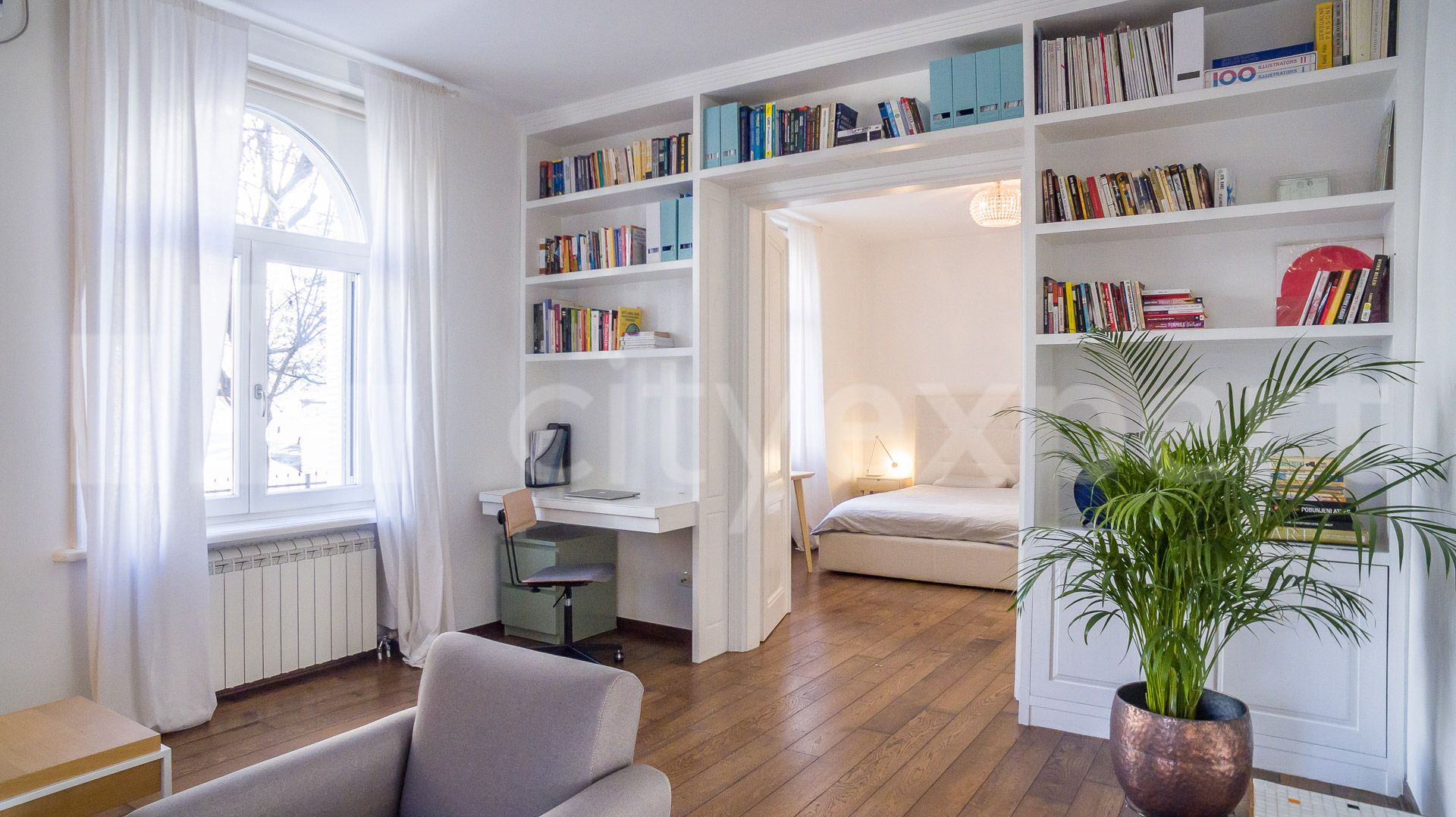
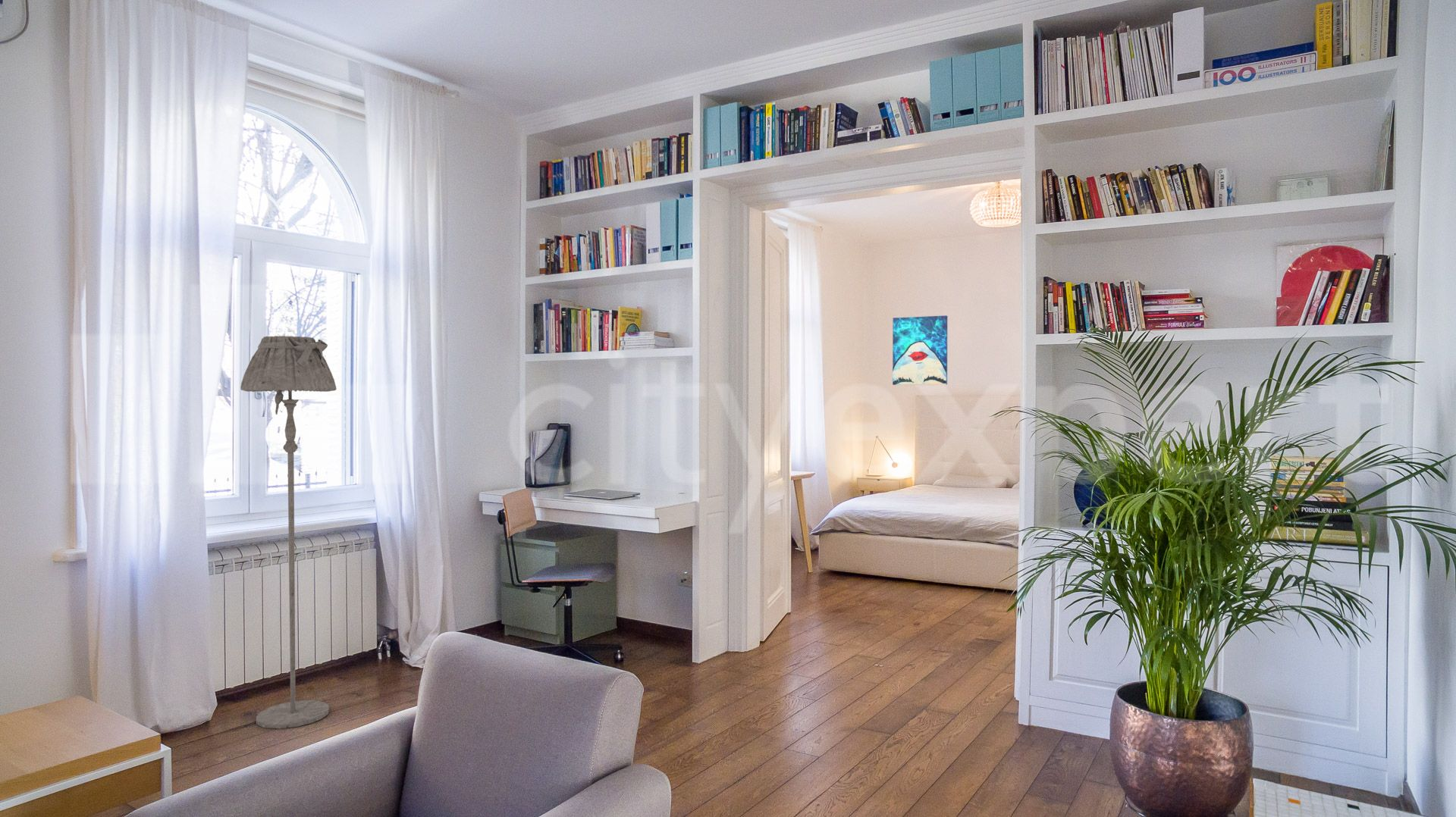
+ wall art (919, 350)
+ floor lamp (290, 527)
